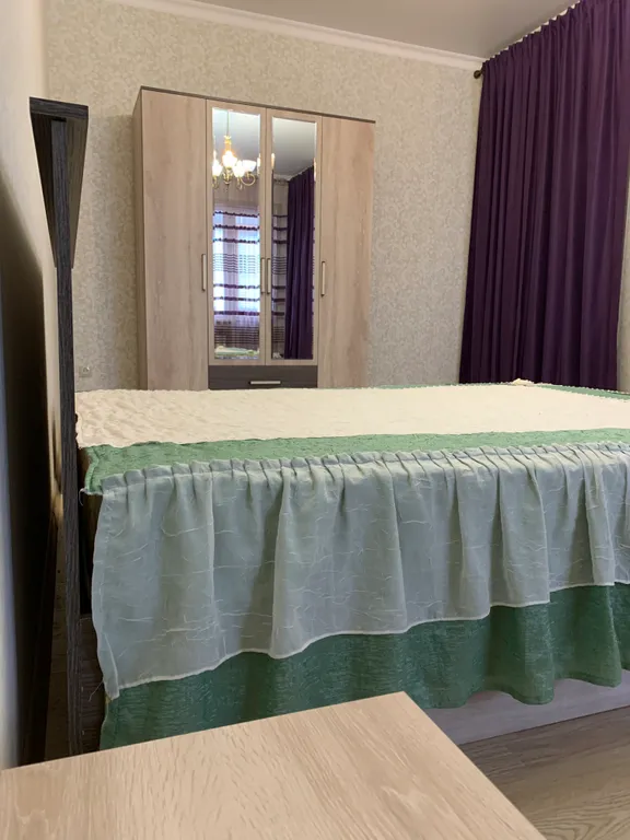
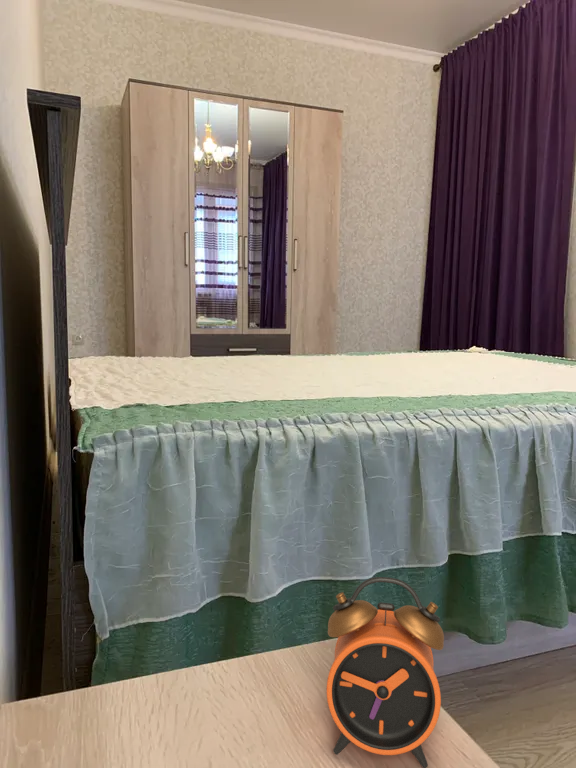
+ alarm clock (383, 660)
